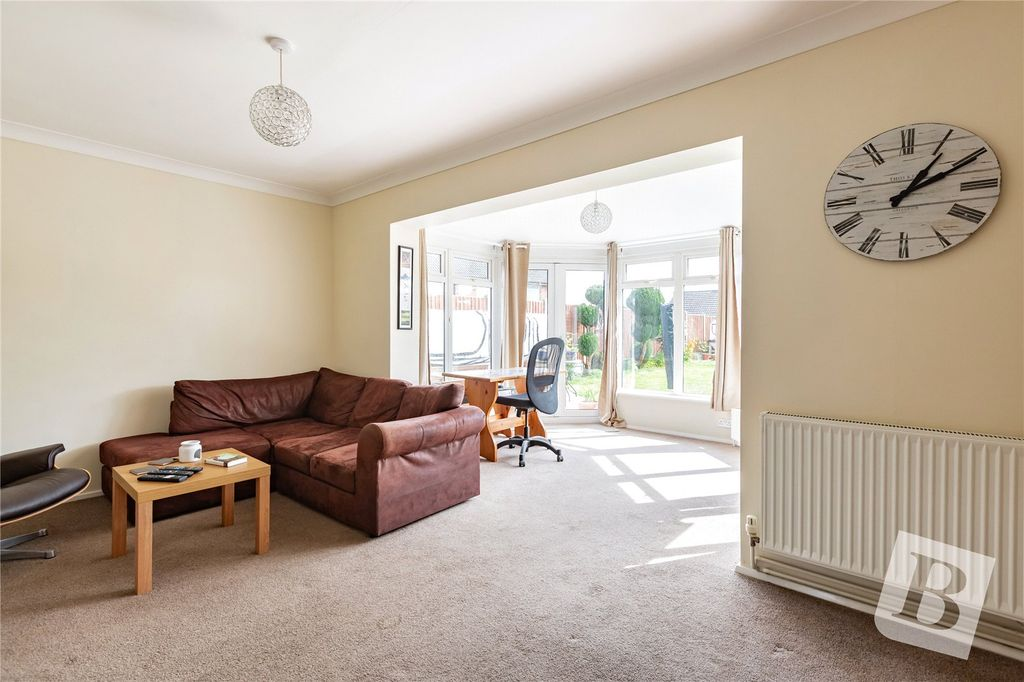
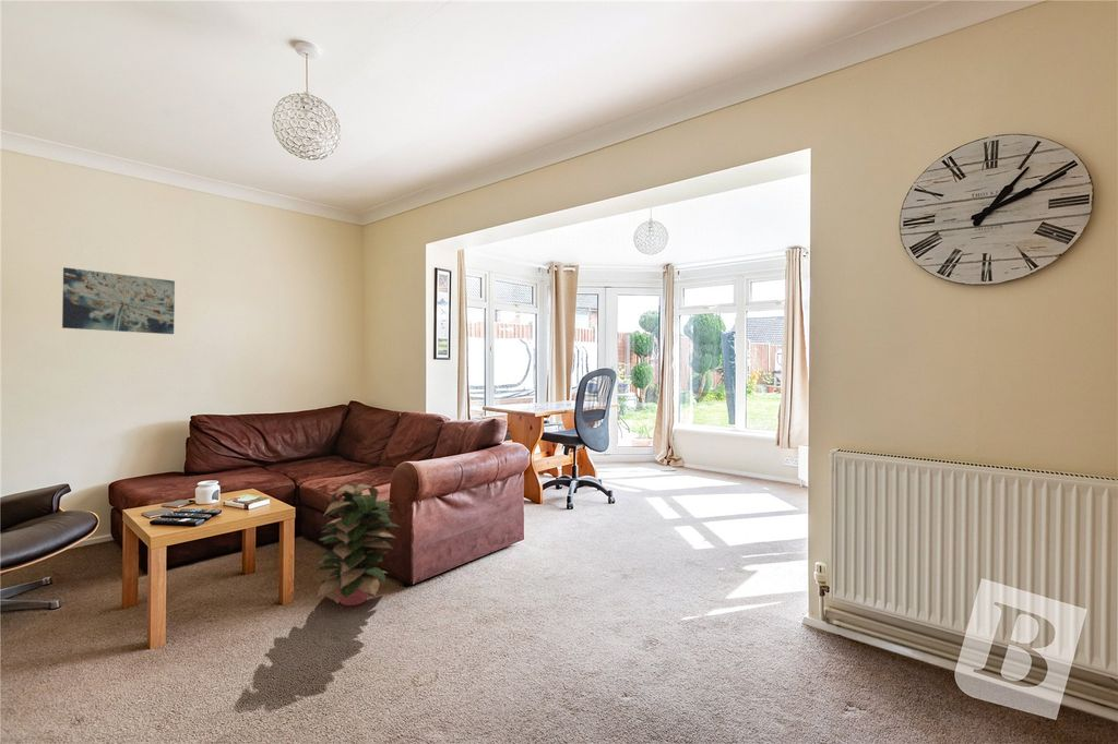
+ decorative plant (356, 542)
+ wall art (121, 302)
